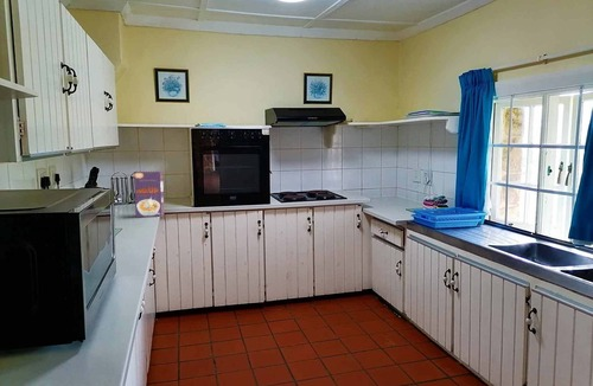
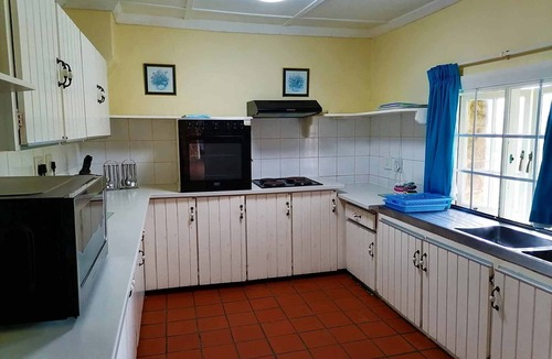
- cereal box (148, 193)
